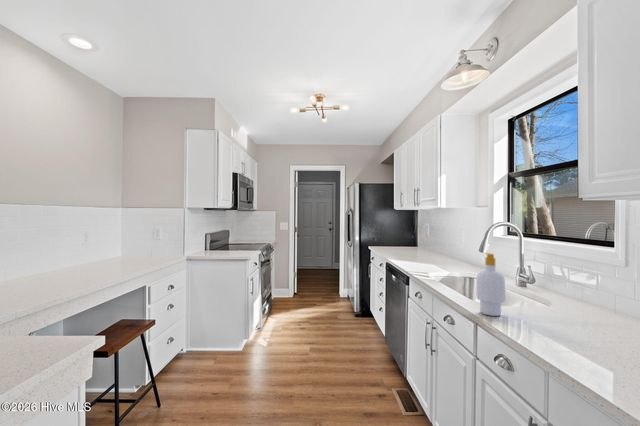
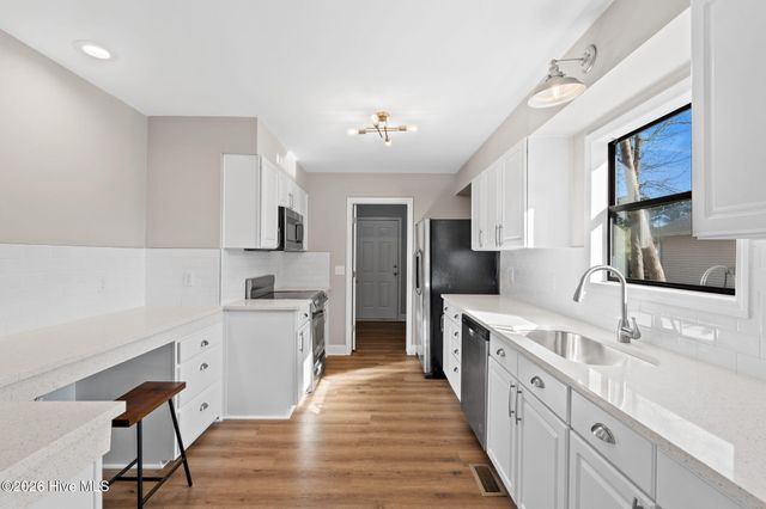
- soap bottle (490, 283)
